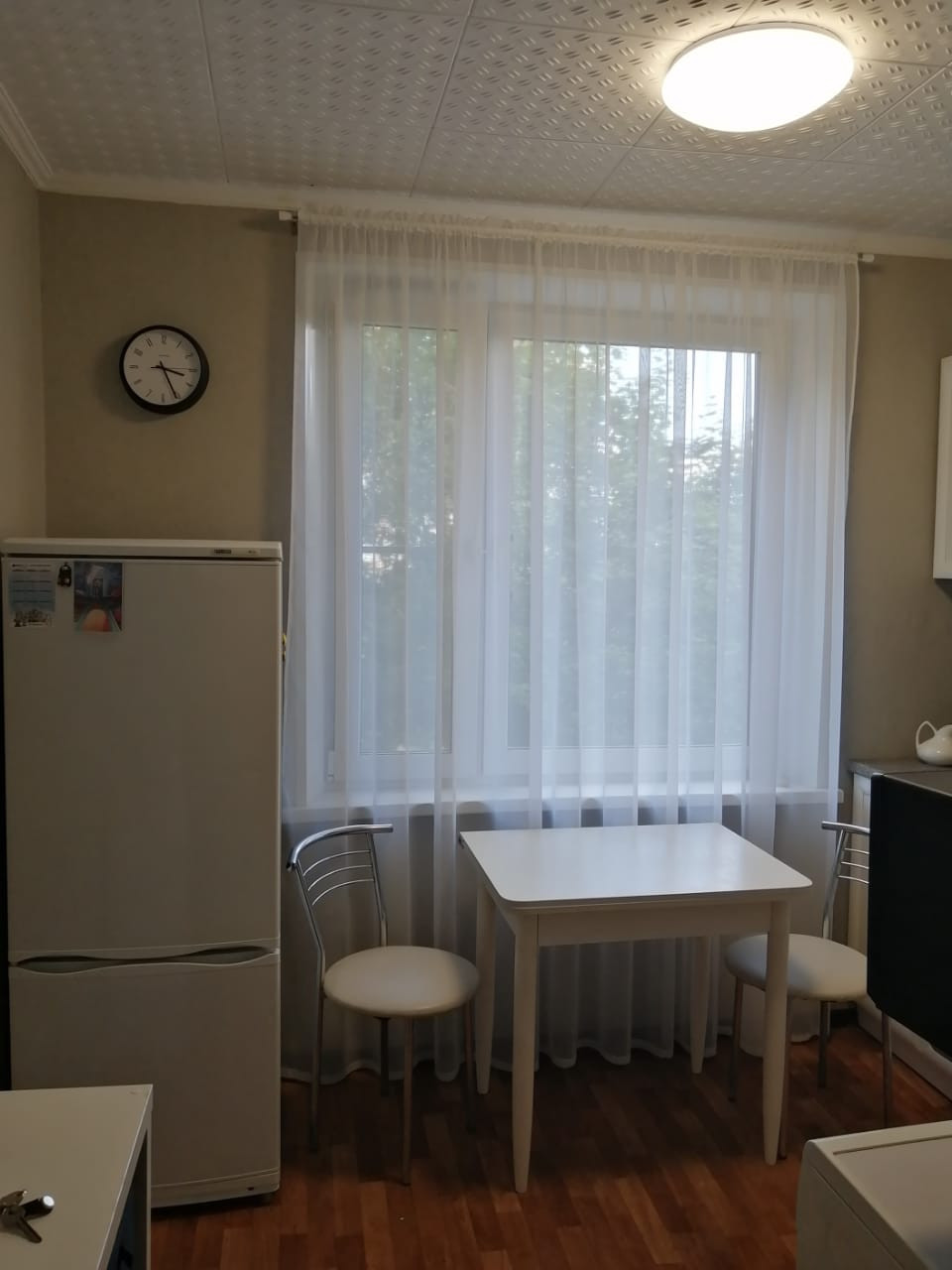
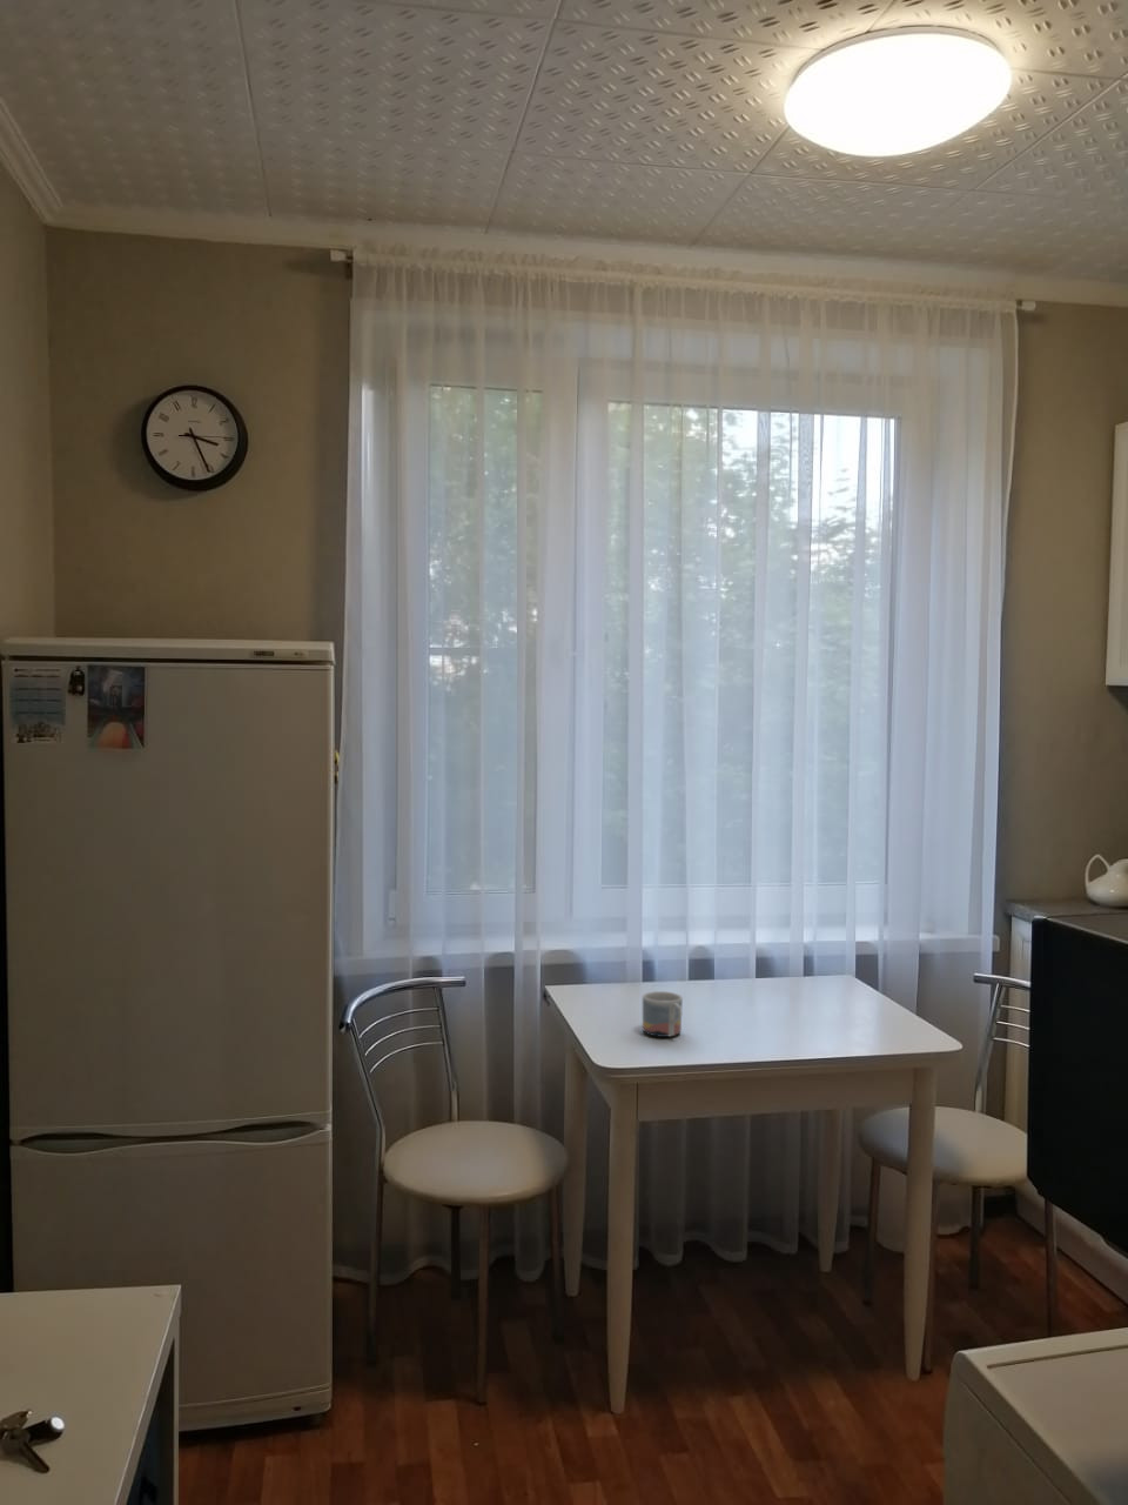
+ mug (665, 1016)
